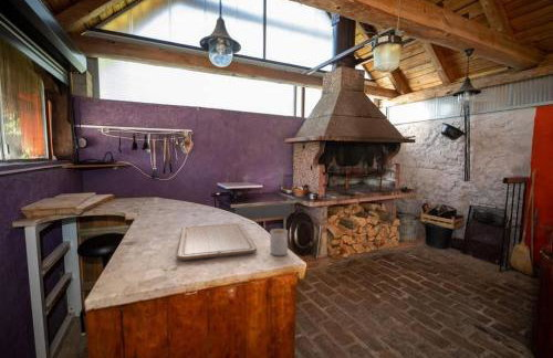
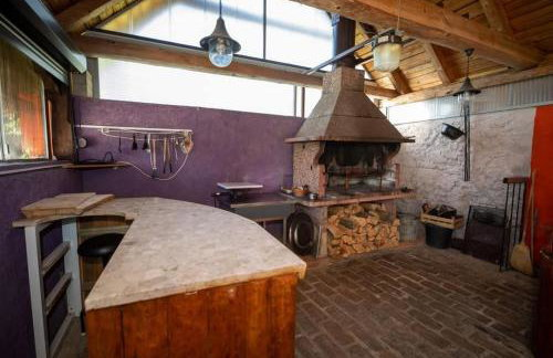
- chopping board (215, 238)
- mug (280, 242)
